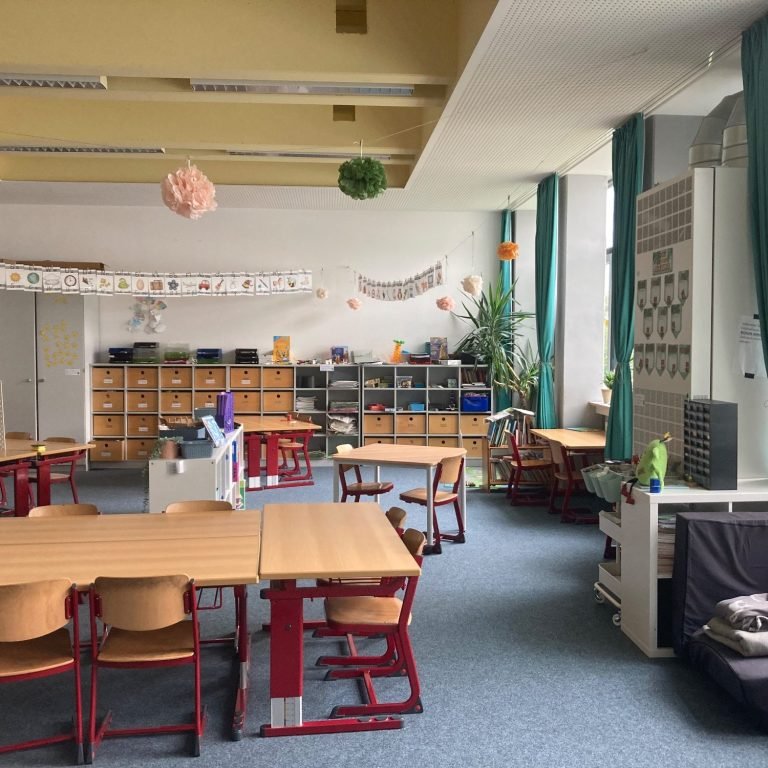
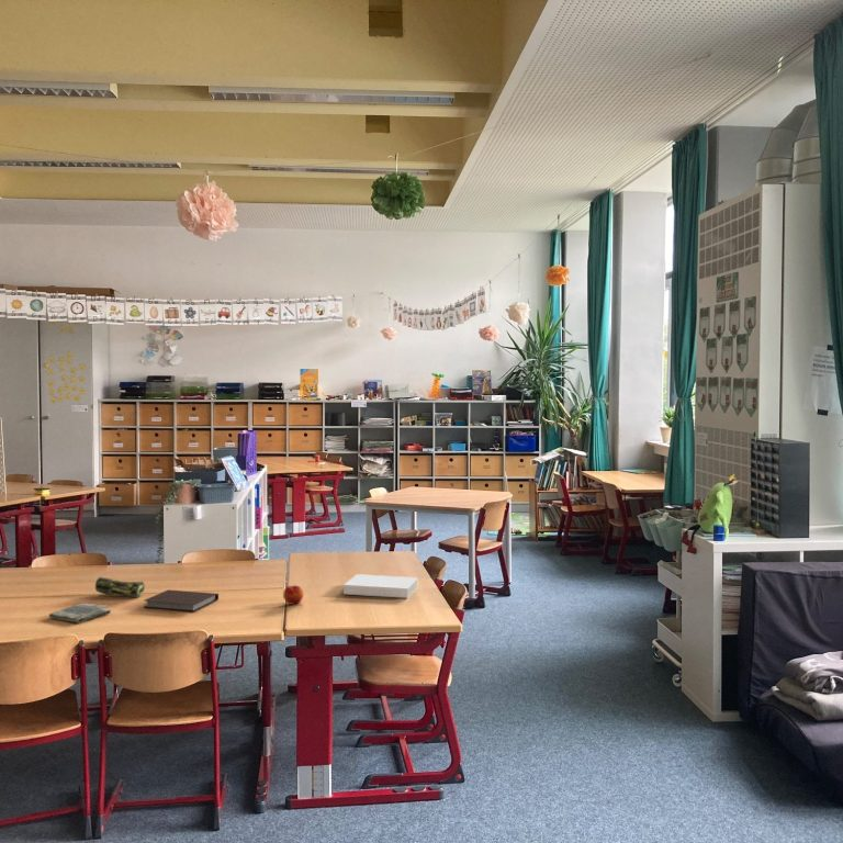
+ paper stack (381, 585)
+ apple (293, 595)
+ pencil case (121, 586)
+ notebook (181, 599)
+ dish towel (80, 611)
